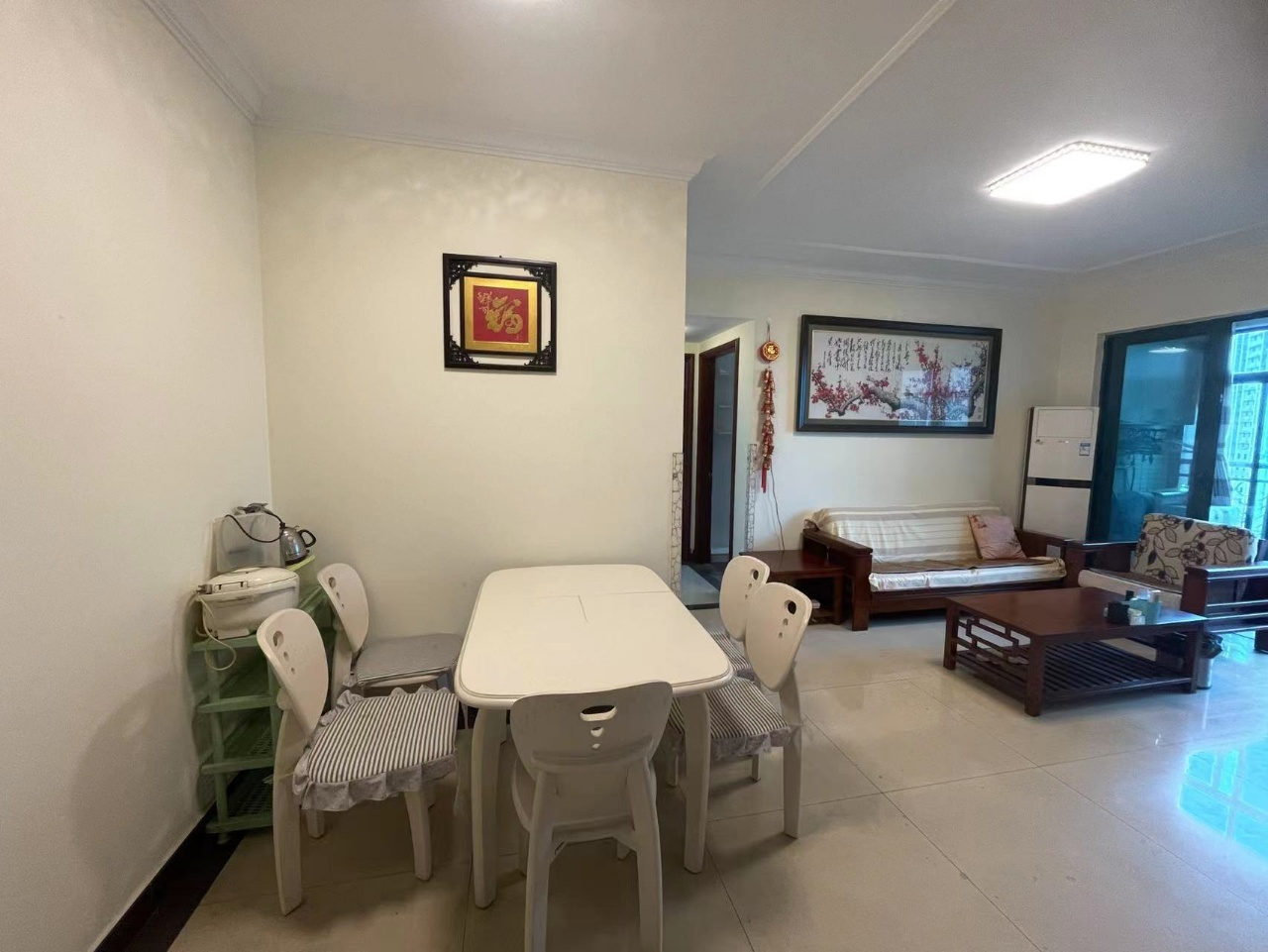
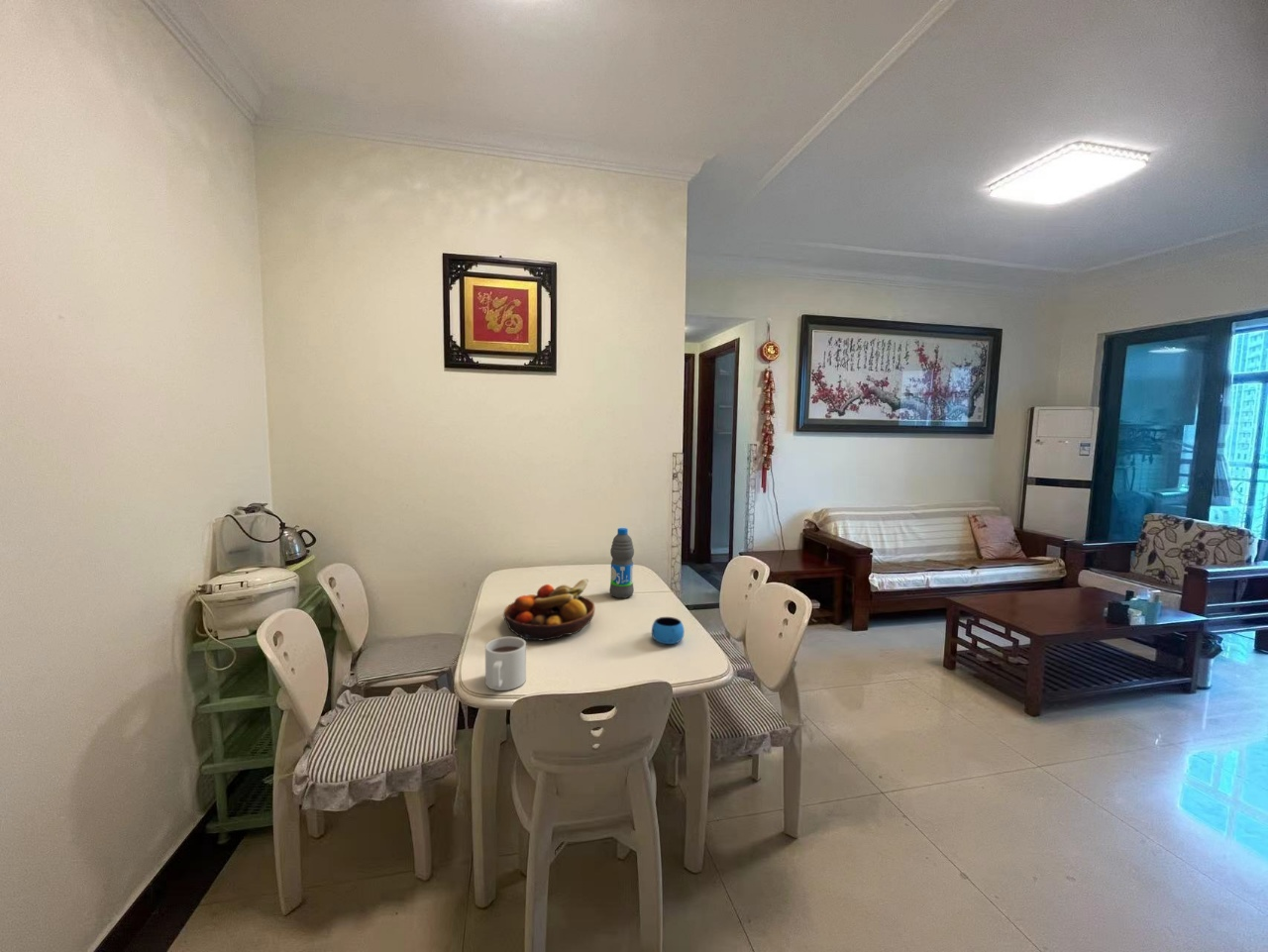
+ mug (506, 664)
+ fruit bowl (550, 603)
+ water bottle (622, 562)
+ mug (666, 629)
